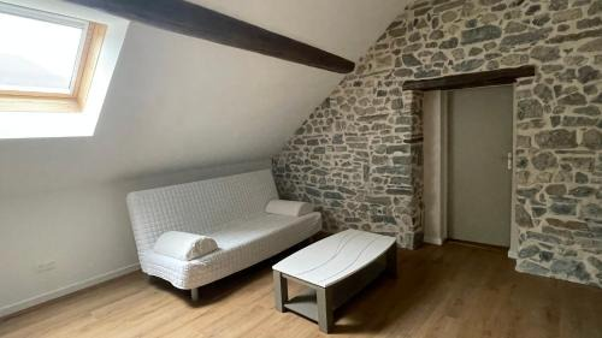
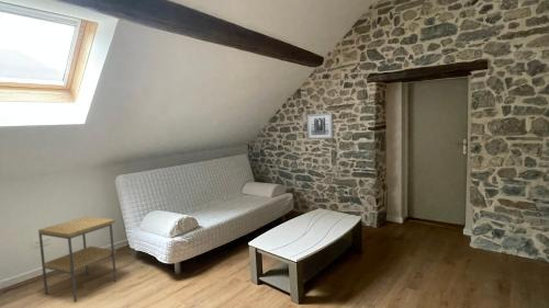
+ wall art (320, 126)
+ side table (80, 255)
